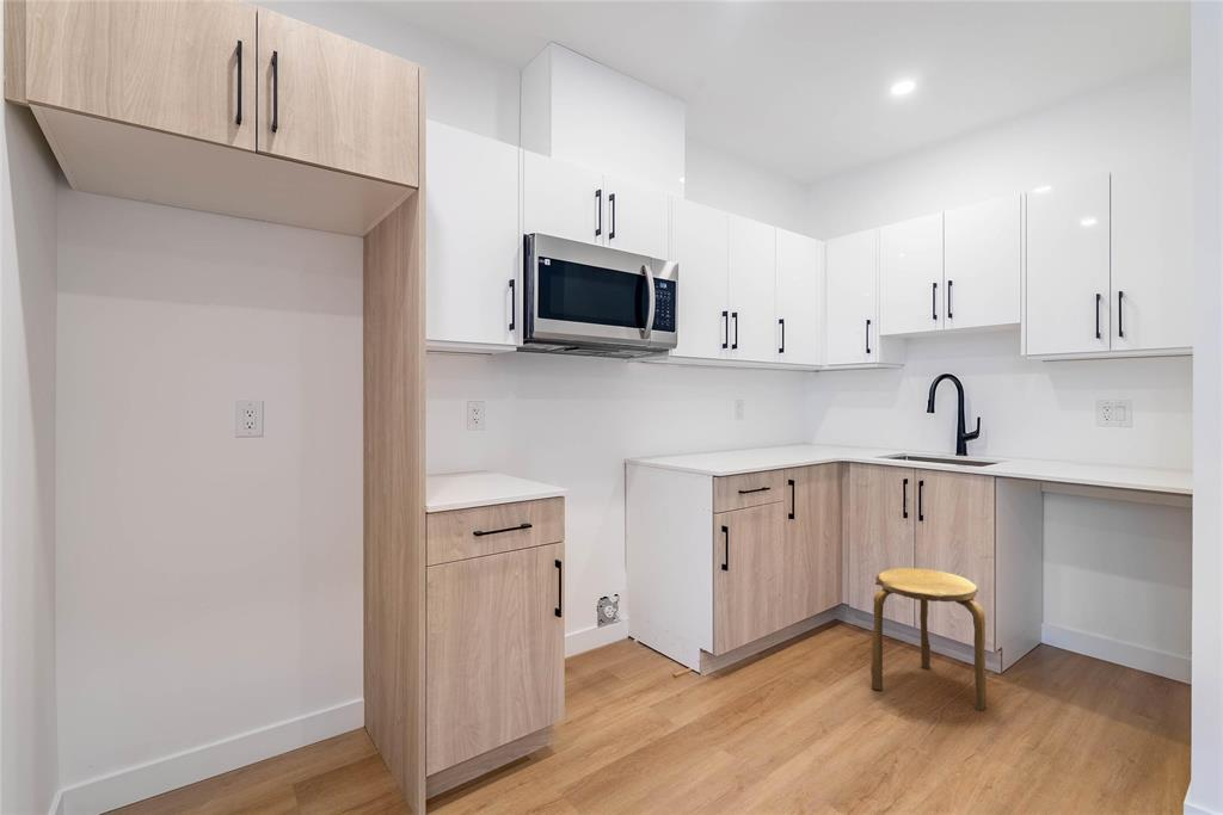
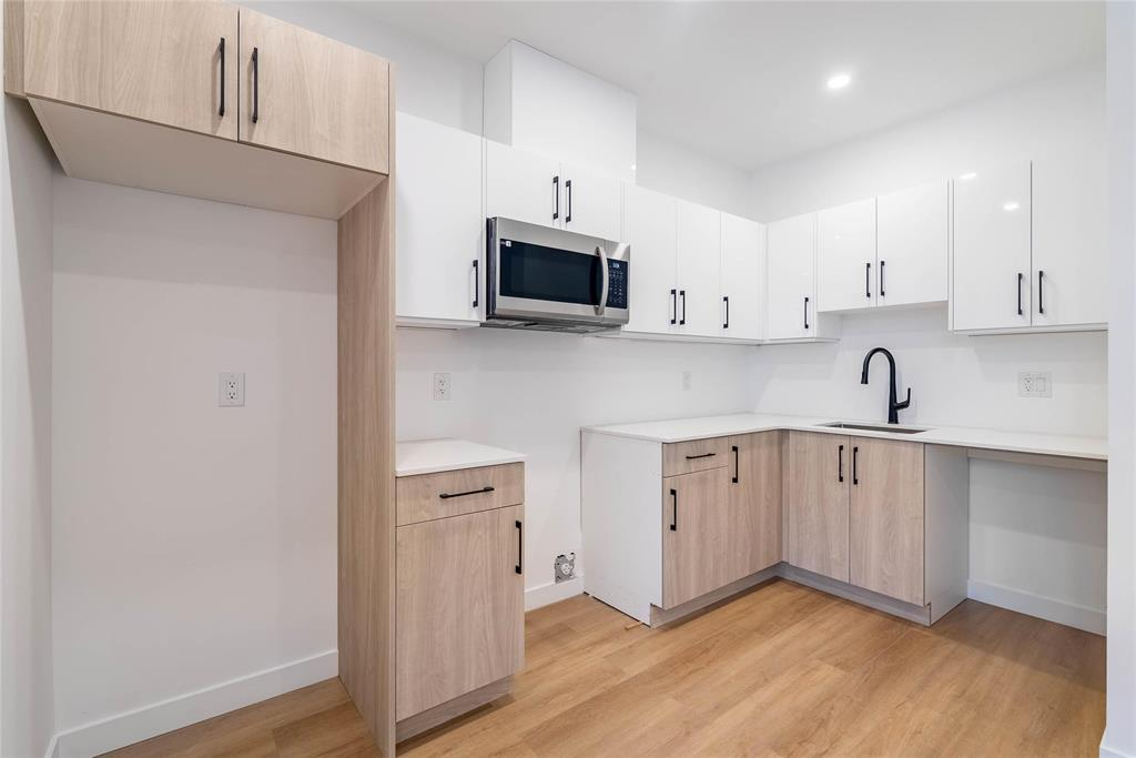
- stool (927, 634)
